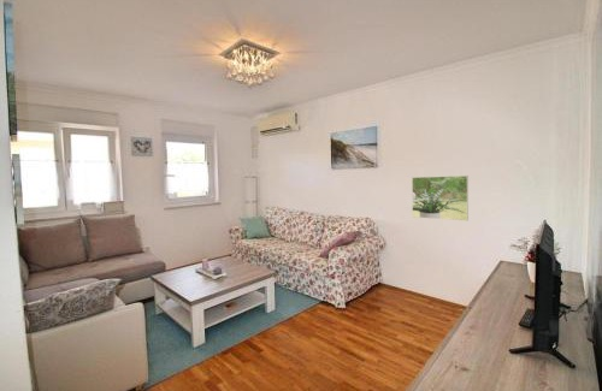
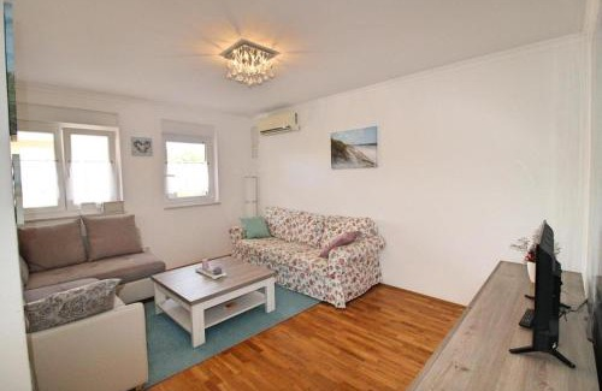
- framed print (438, 197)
